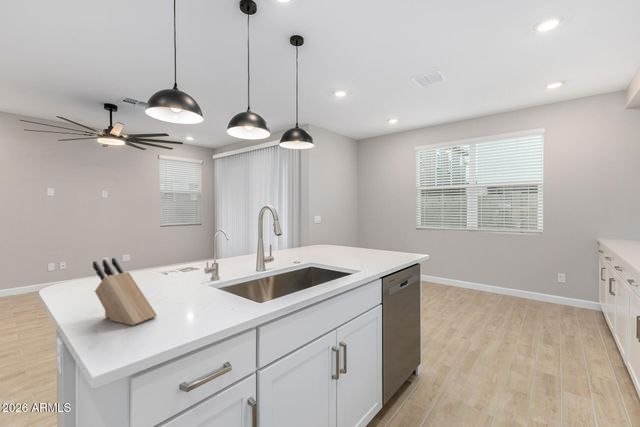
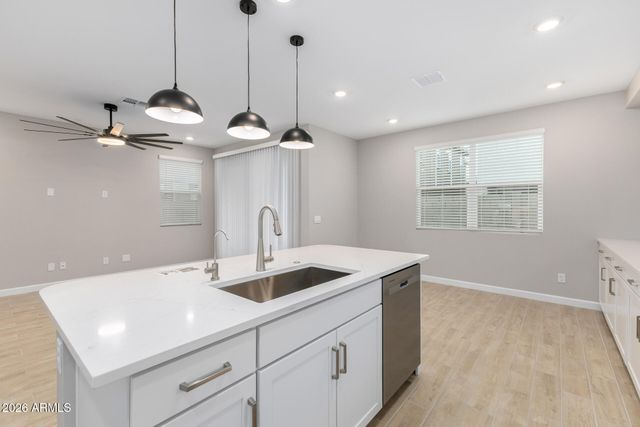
- knife block (122, 288)
